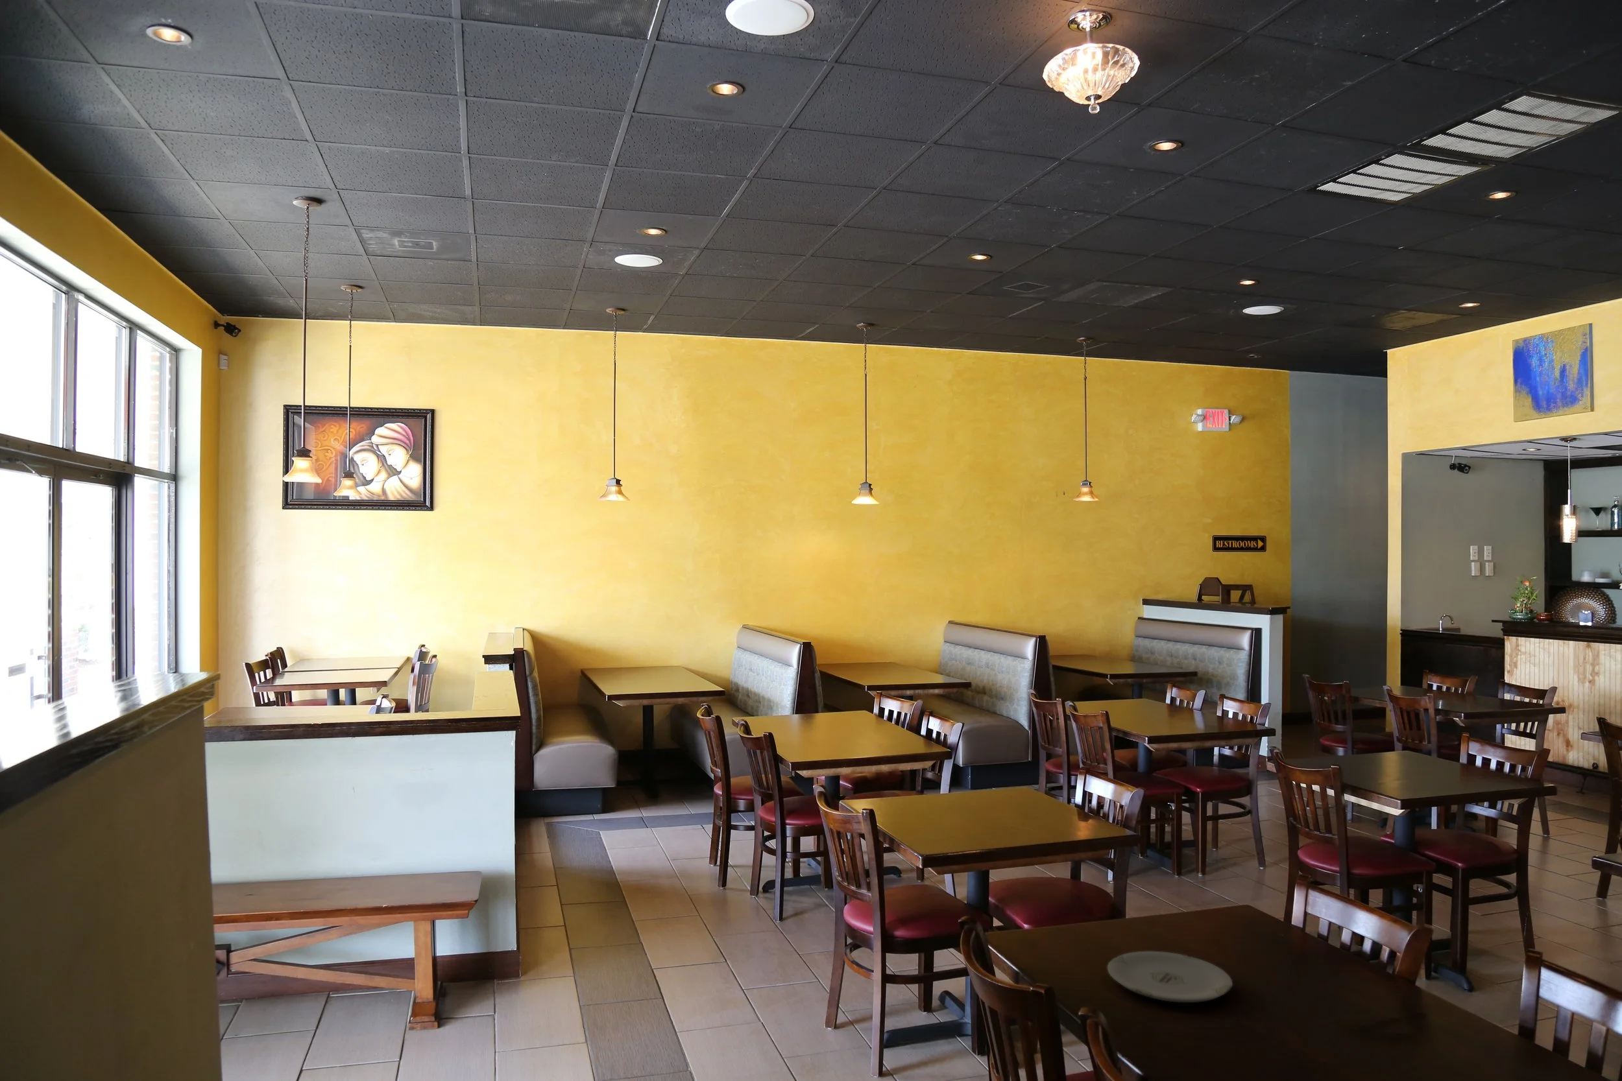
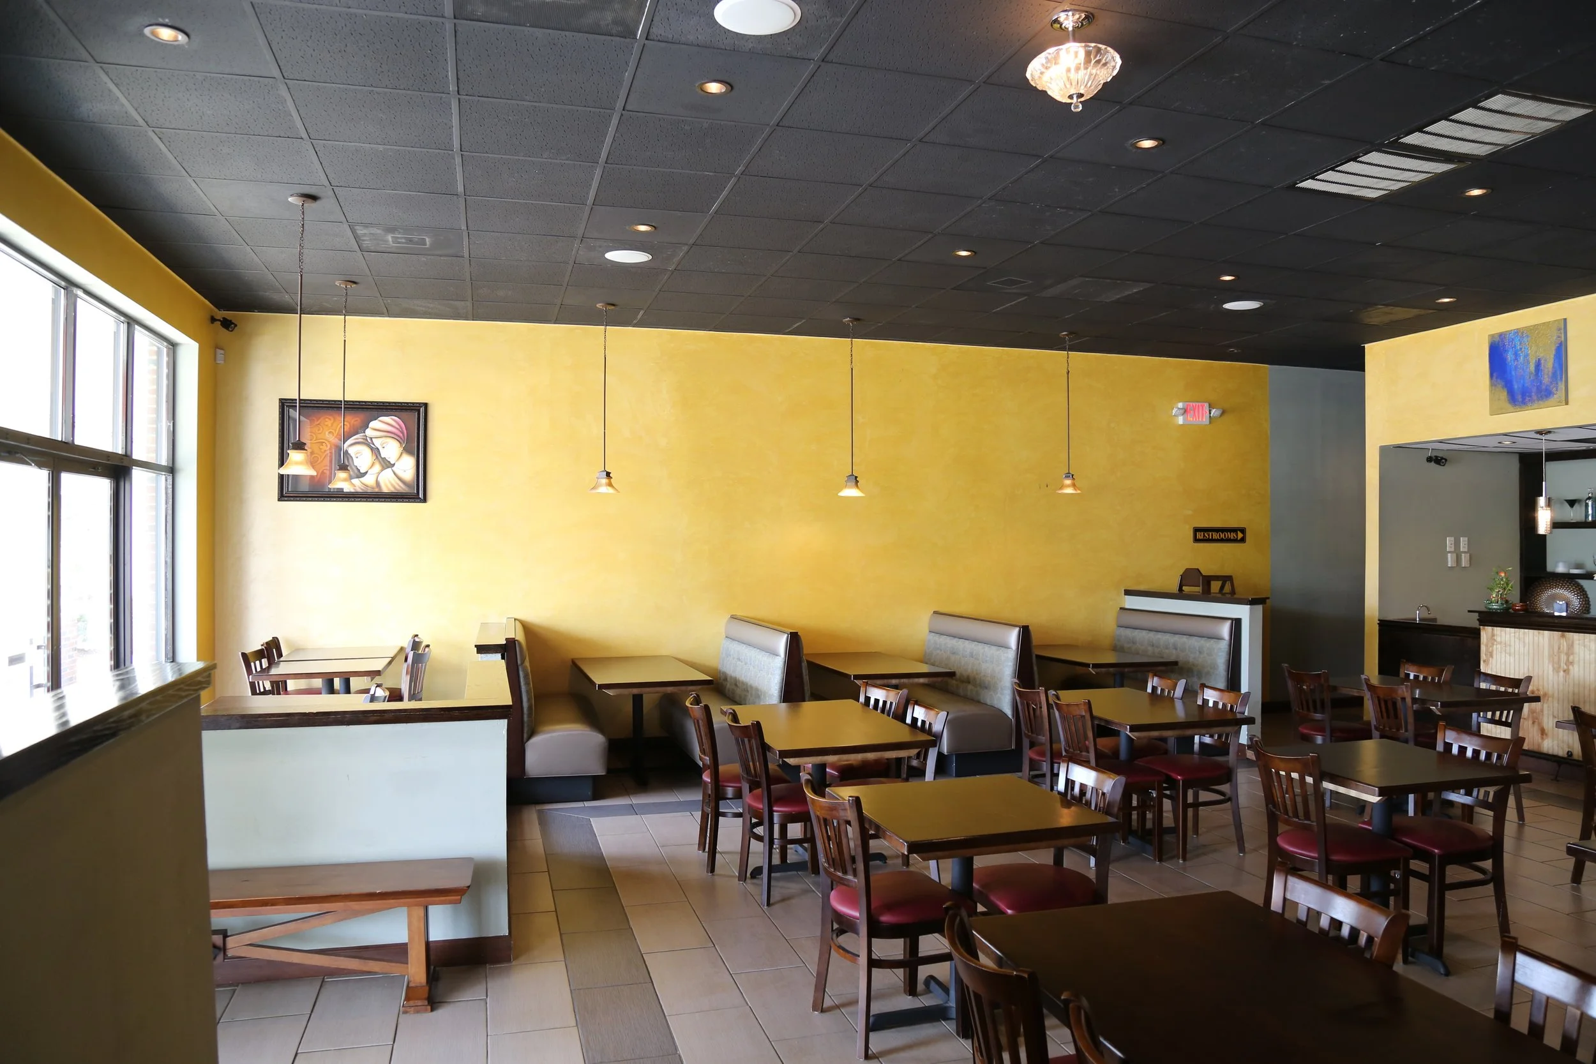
- plate (1168, 978)
